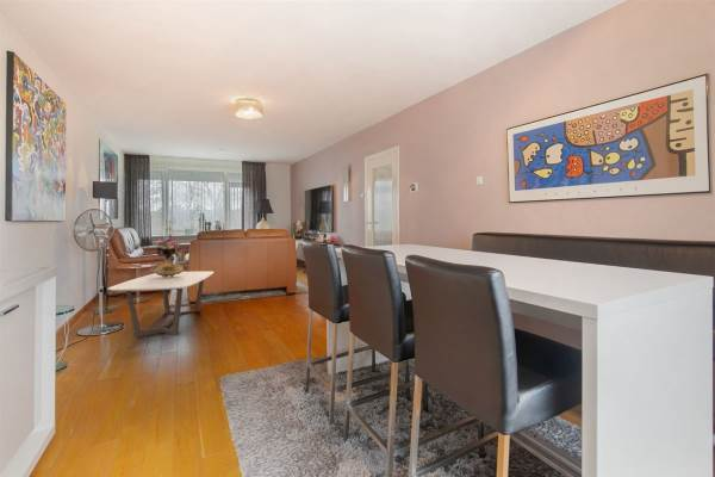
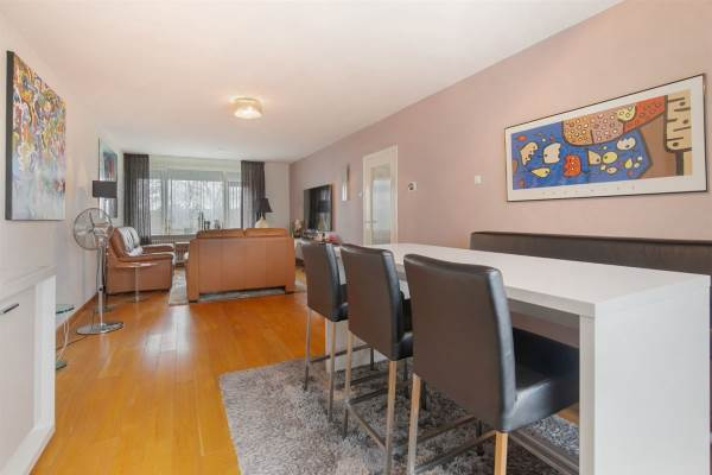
- bouquet (168, 255)
- coffee table (168, 301)
